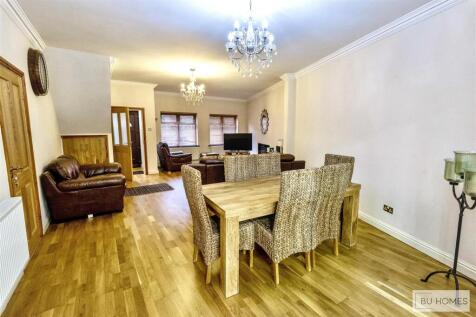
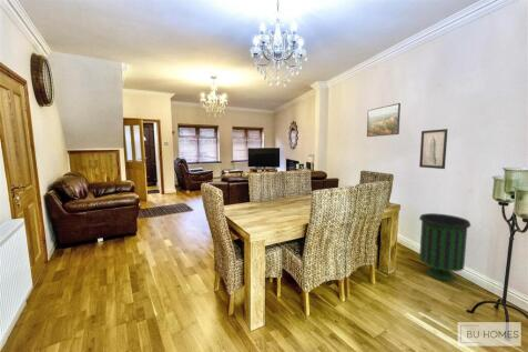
+ trash can (441, 247)
+ wall art (433, 149)
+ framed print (382, 121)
